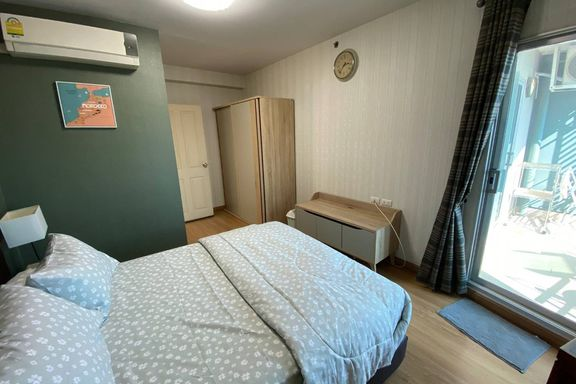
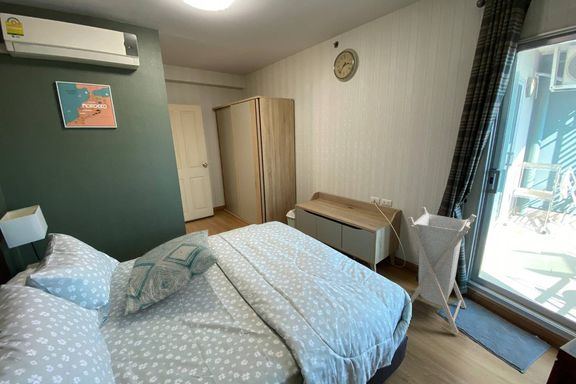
+ laundry hamper (437, 264)
+ decorative pillow (175, 264)
